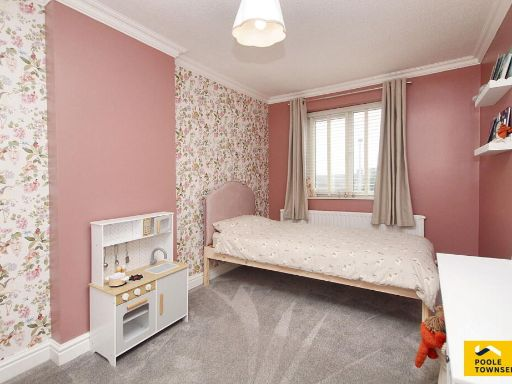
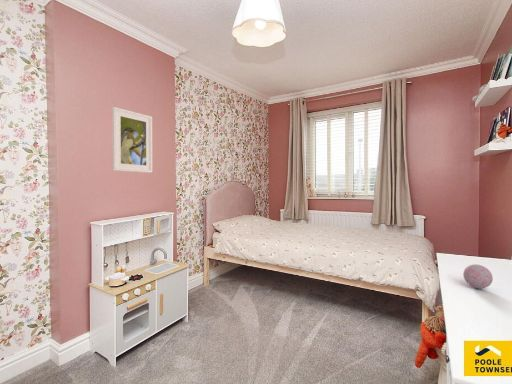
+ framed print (133, 141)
+ decorative ball (477, 276)
